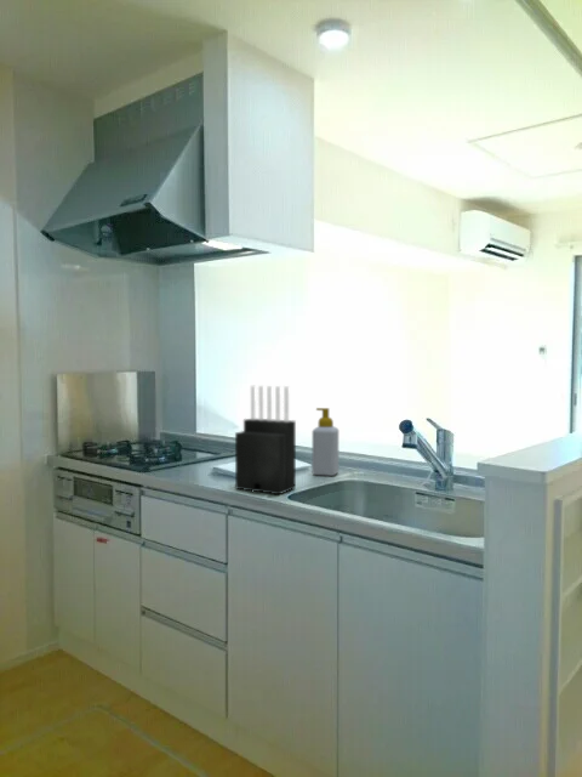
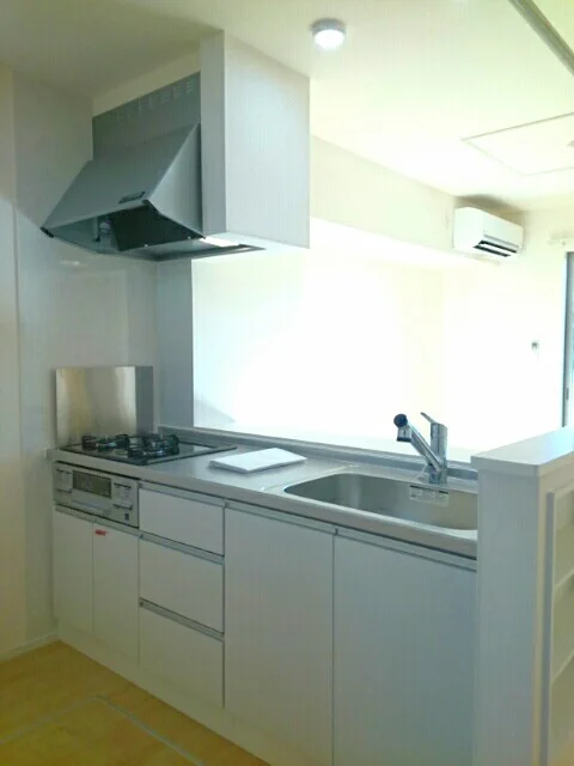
- knife block (263, 438)
- soap bottle (325, 441)
